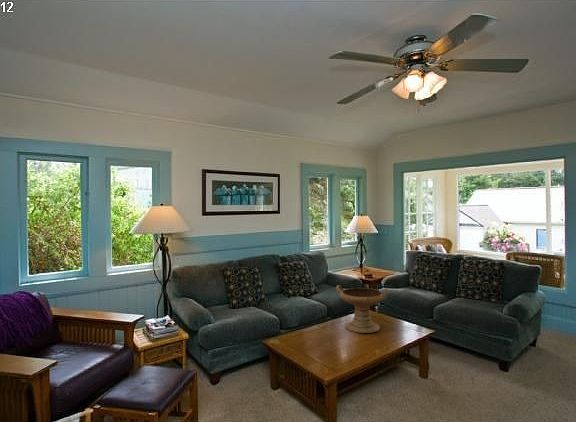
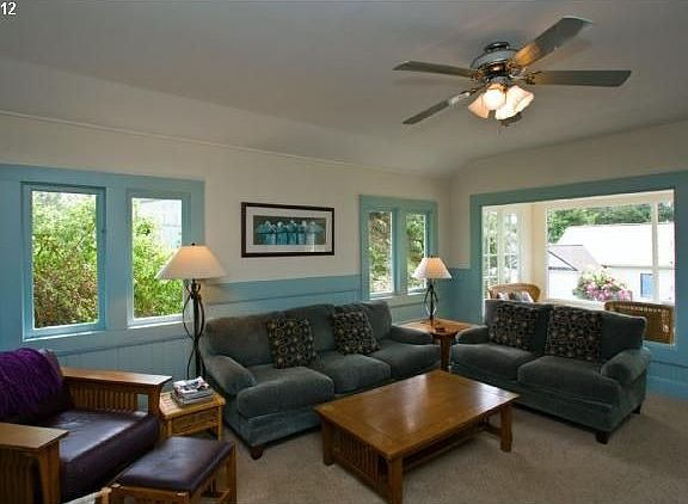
- decorative bowl (362, 306)
